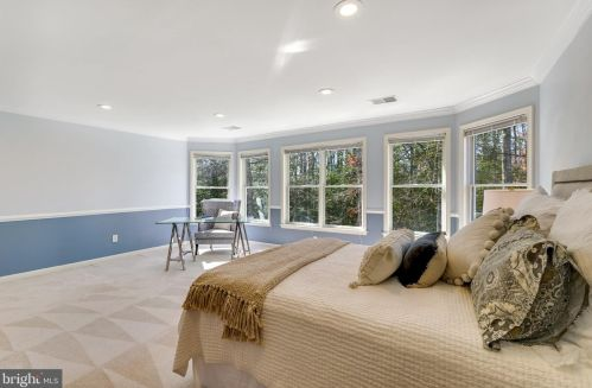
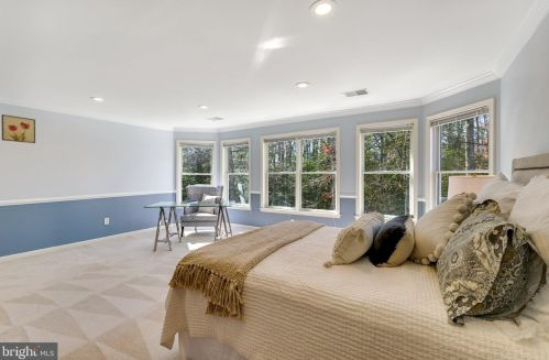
+ wall art (19, 129)
